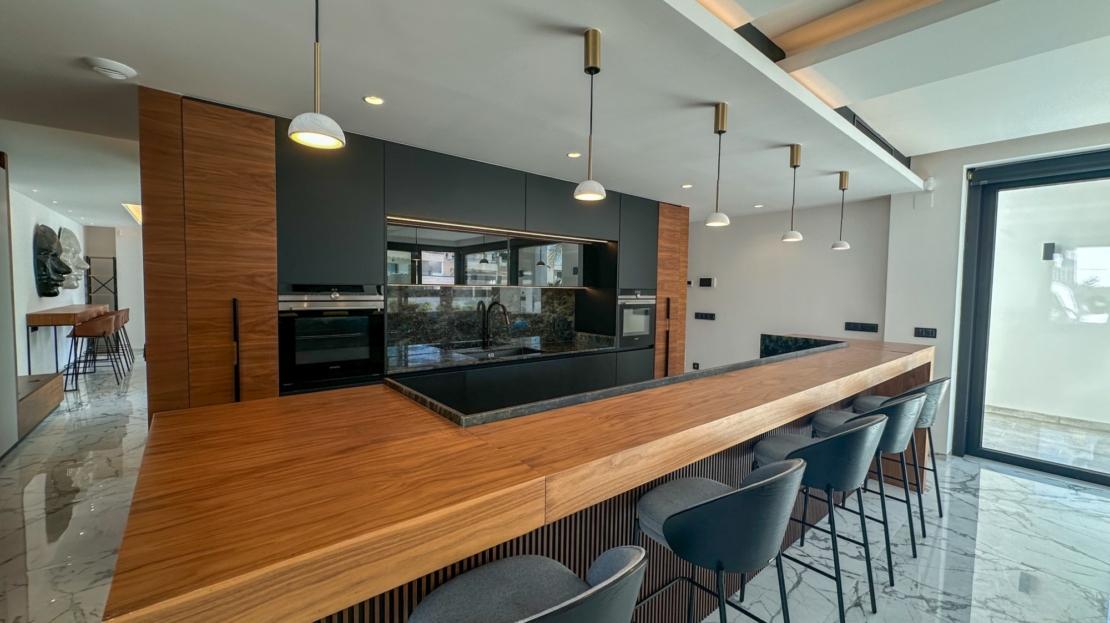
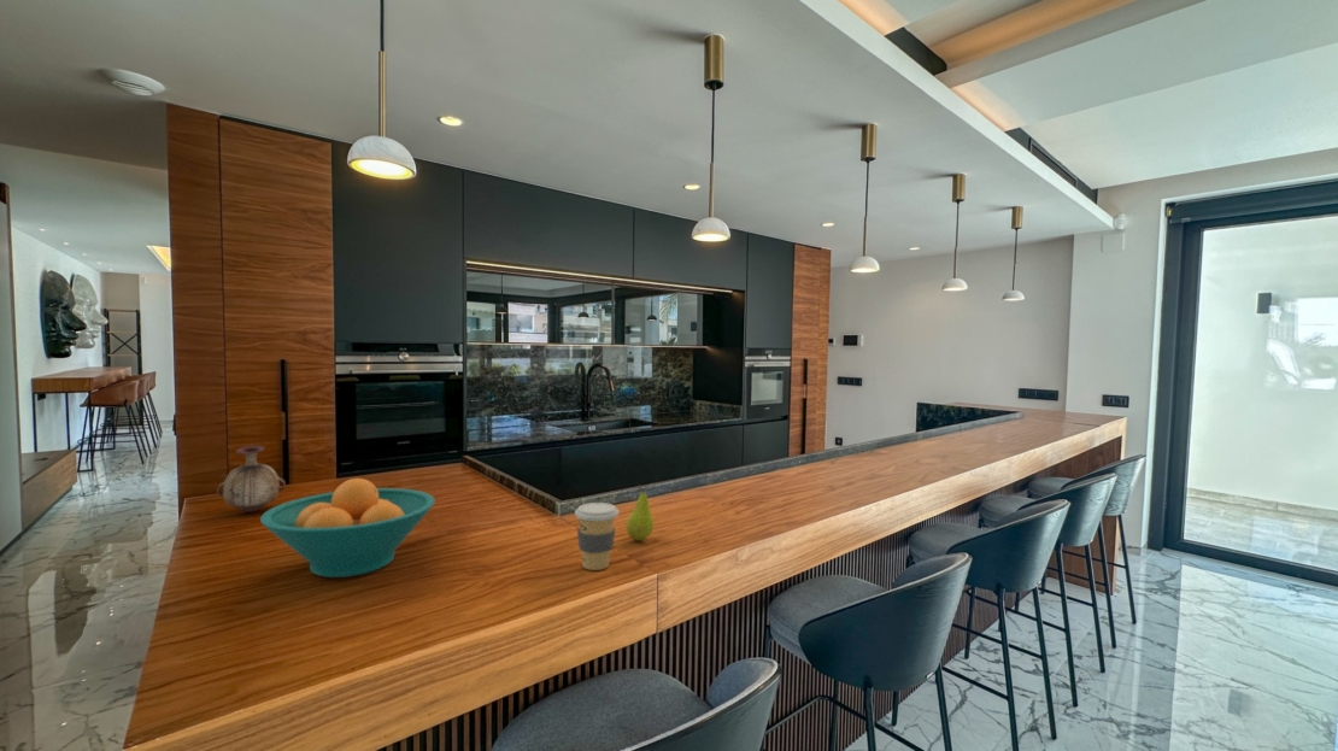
+ coffee cup (595, 535)
+ vase (252, 479)
+ fruit bowl (353, 522)
+ fruit (639, 511)
